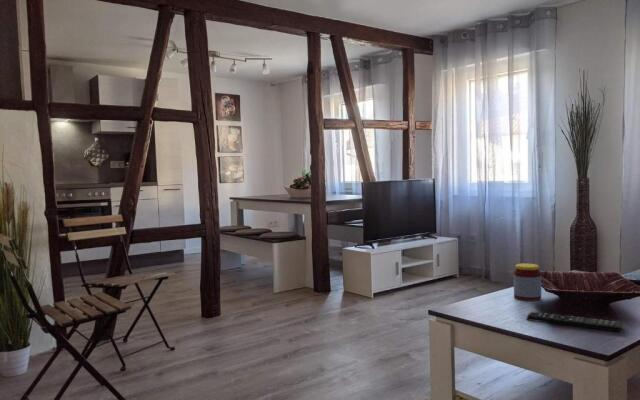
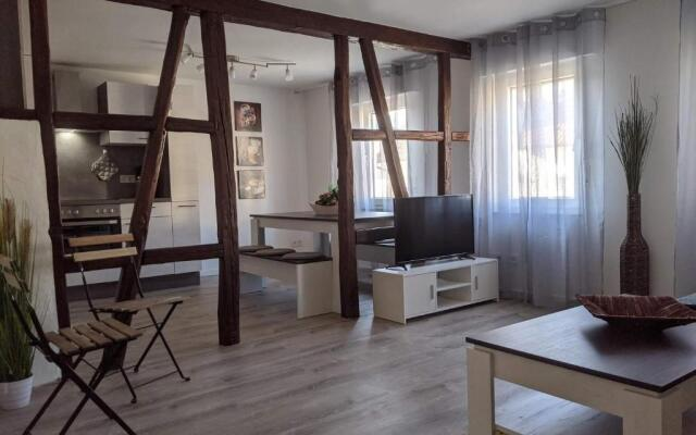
- remote control (572, 320)
- jar (527, 281)
